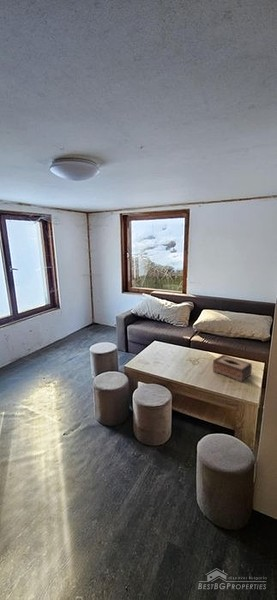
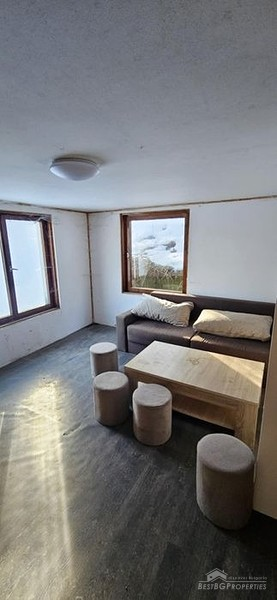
- tissue box (231, 367)
